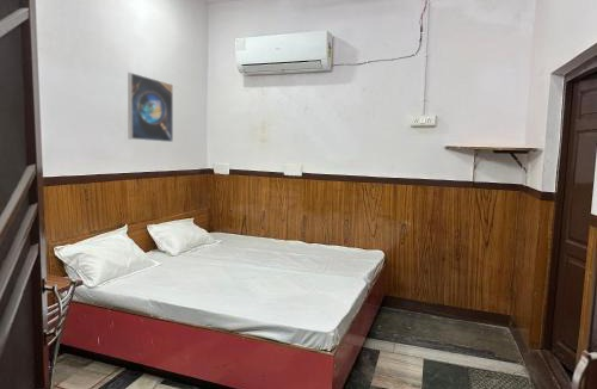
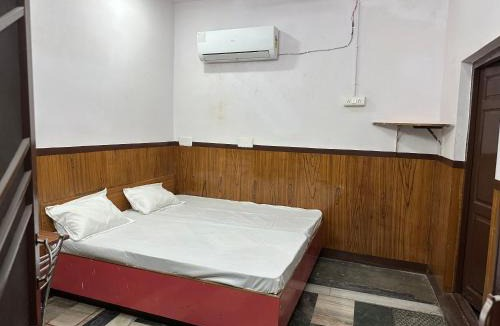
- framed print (152, 110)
